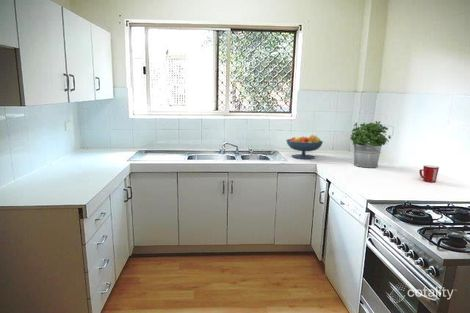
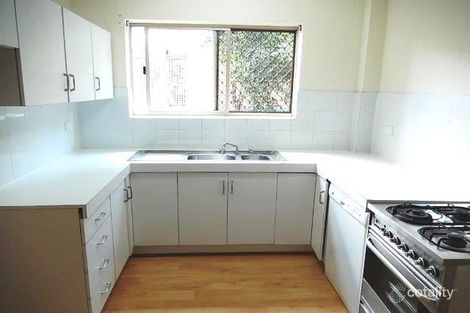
- fruit bowl (304, 146)
- mug (427, 173)
- potted plant (369, 143)
